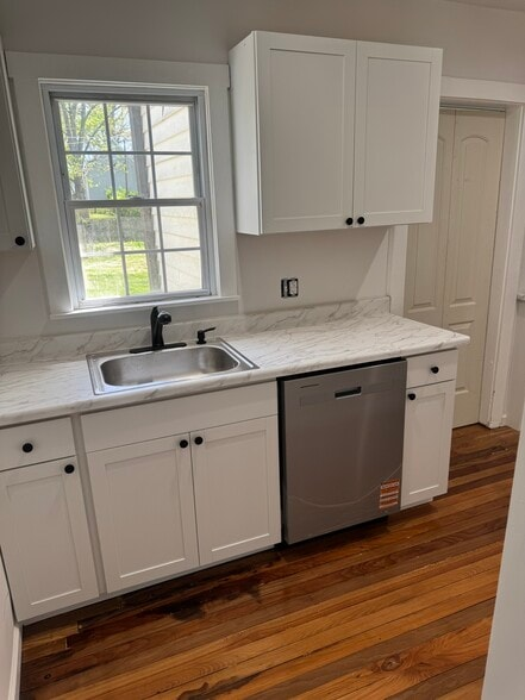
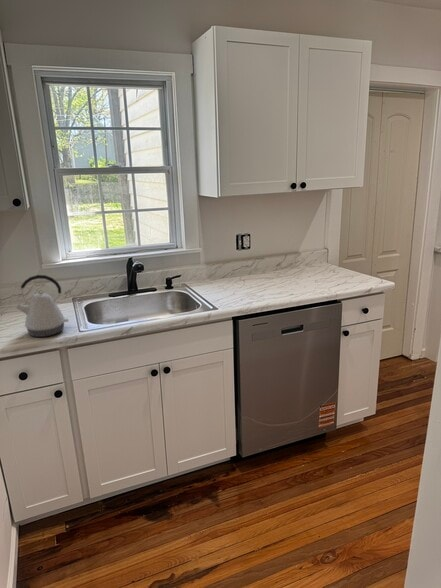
+ kettle (40, 304)
